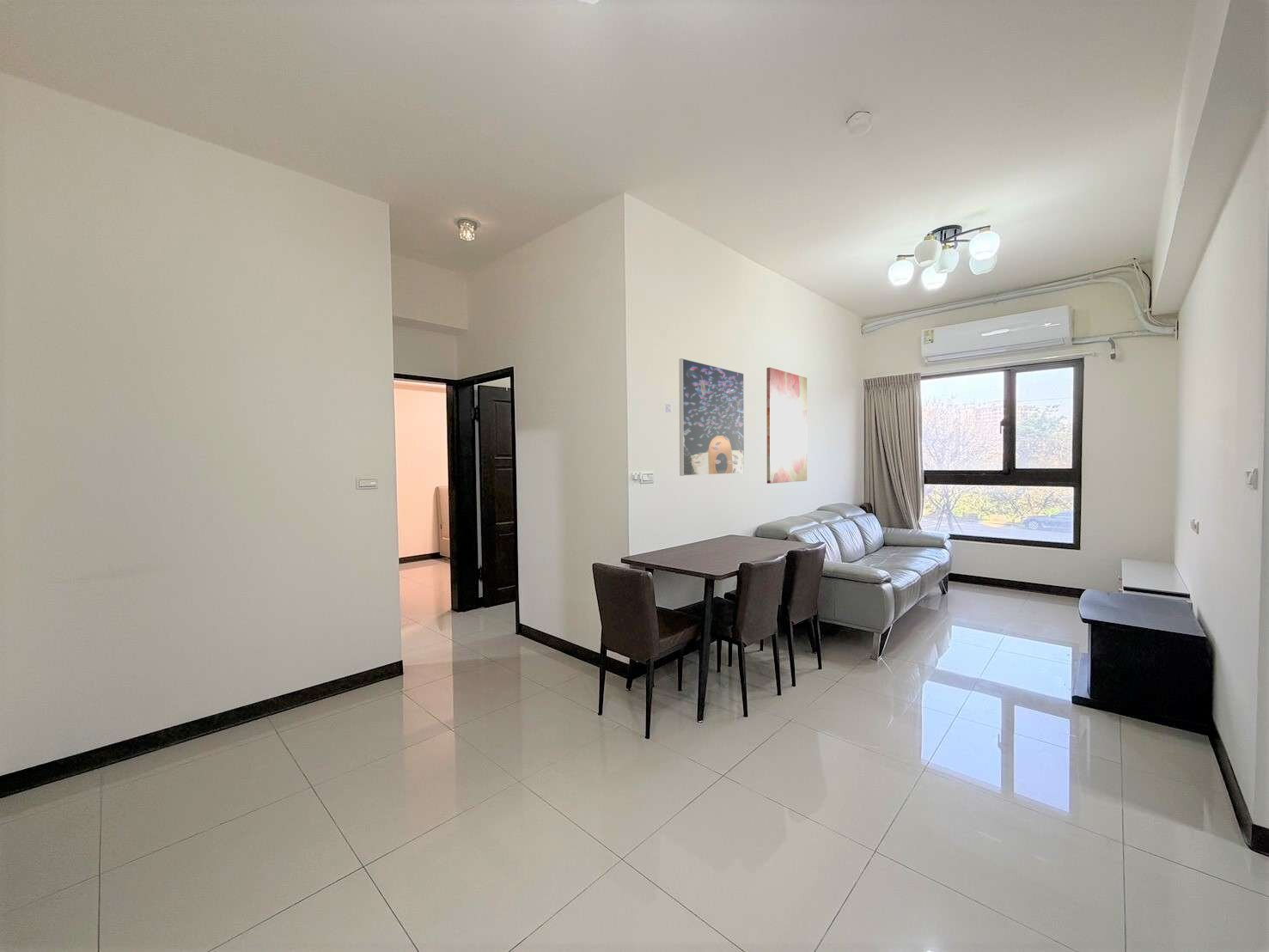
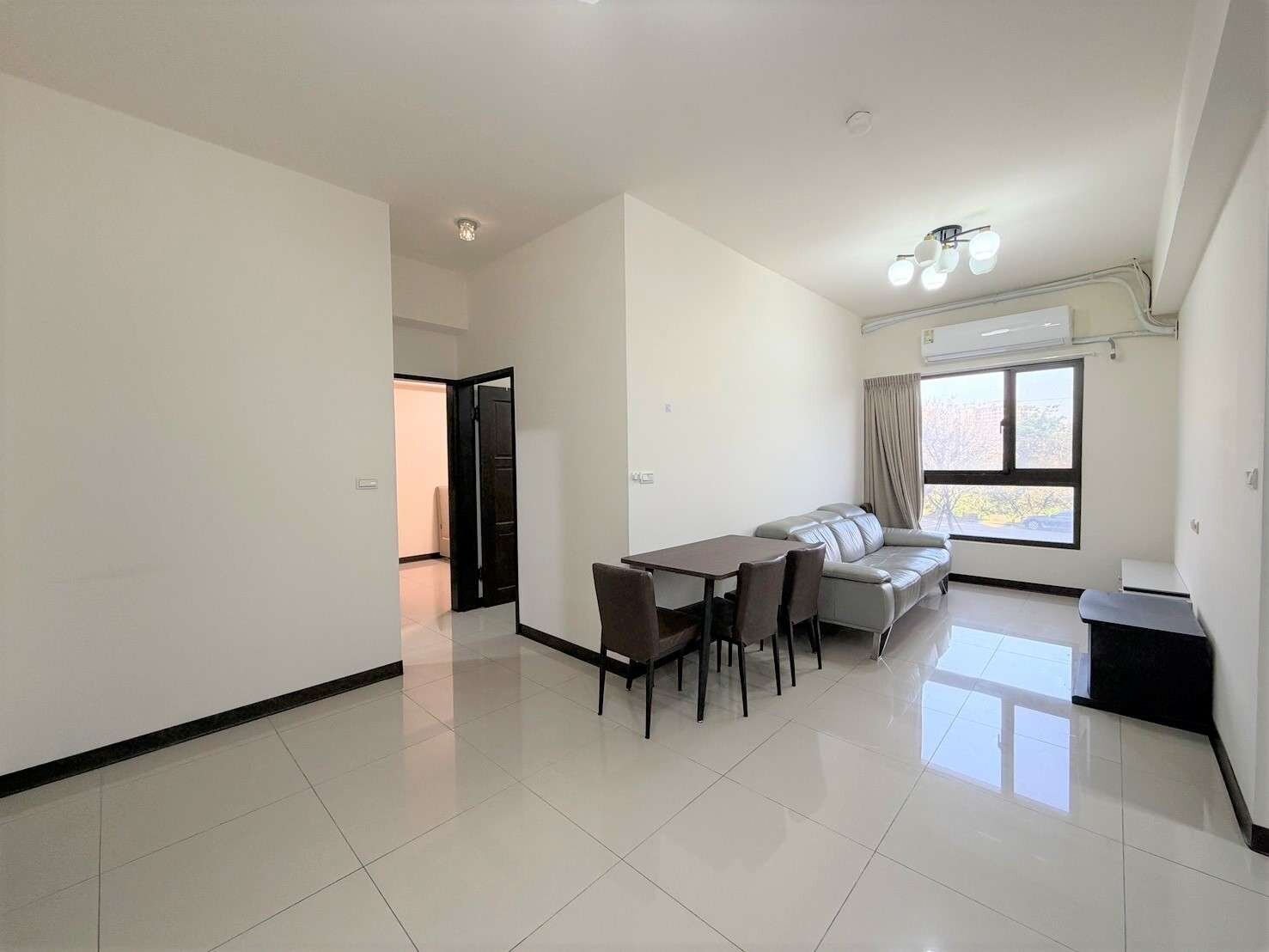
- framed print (714, 420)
- wall art (788, 427)
